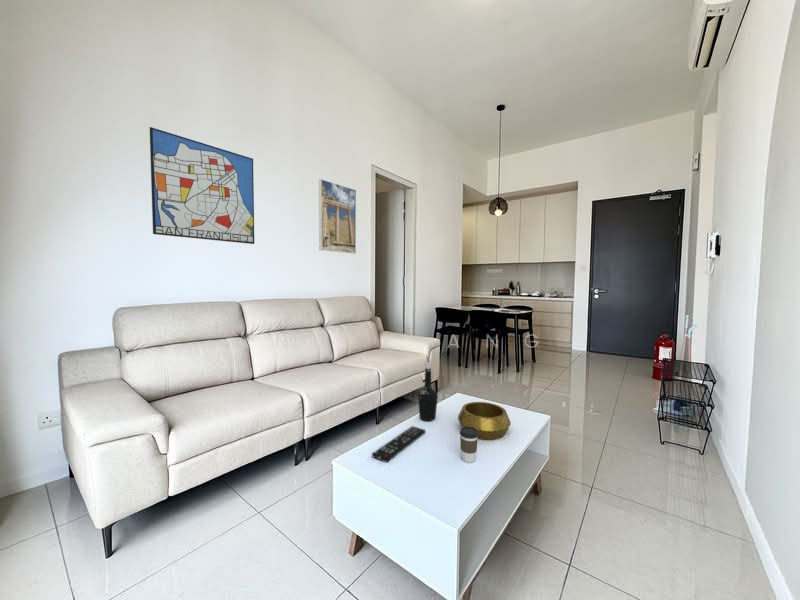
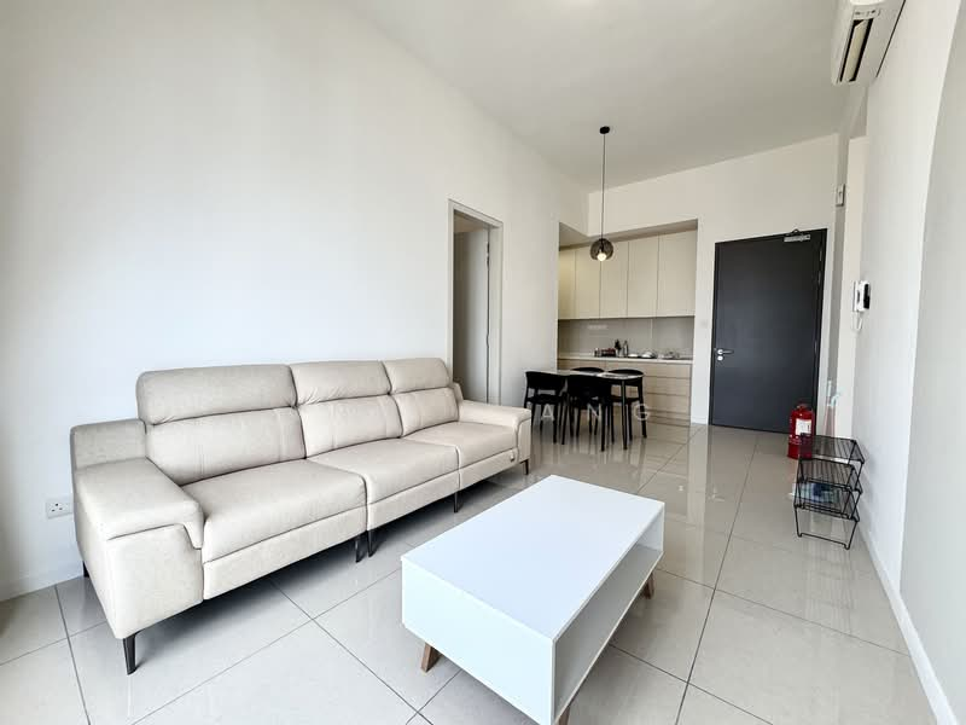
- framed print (338, 218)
- decorative bowl (483, 419)
- bottle (427, 390)
- coffee cup (468, 444)
- remote control (400, 442)
- wall art (208, 192)
